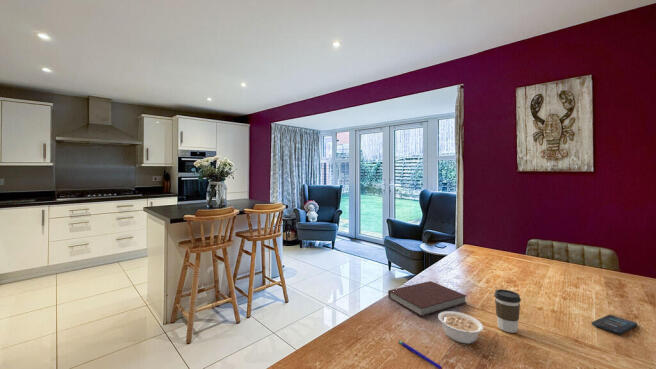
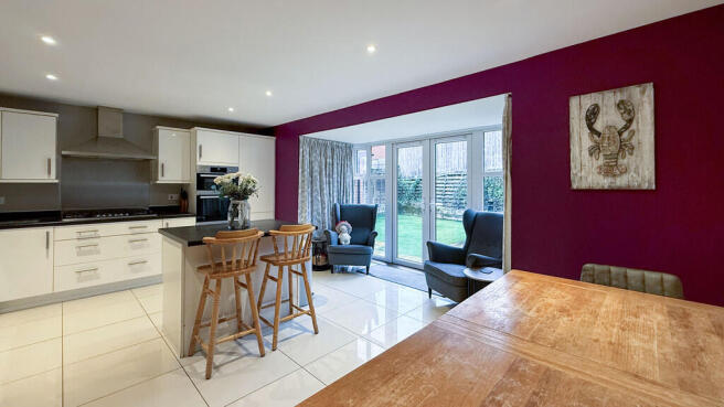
- legume (461, 327)
- notebook (426, 296)
- coffee cup (507, 310)
- pen (418, 353)
- smartphone (614, 323)
